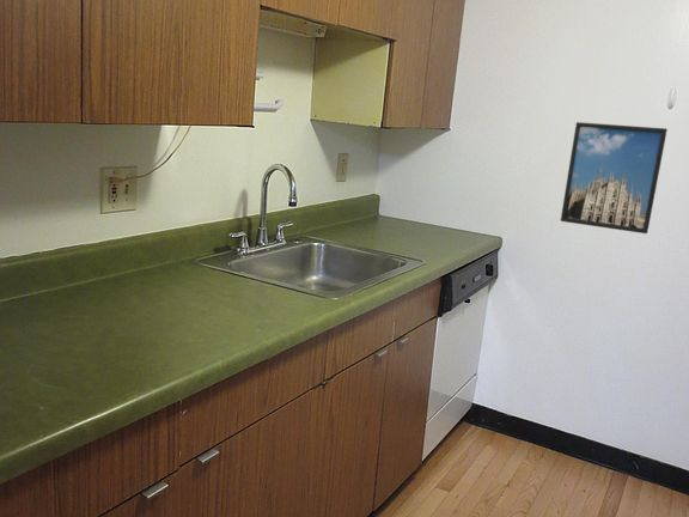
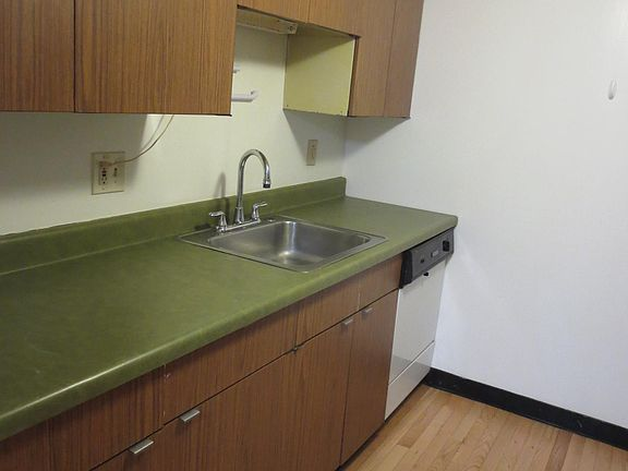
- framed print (611, 176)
